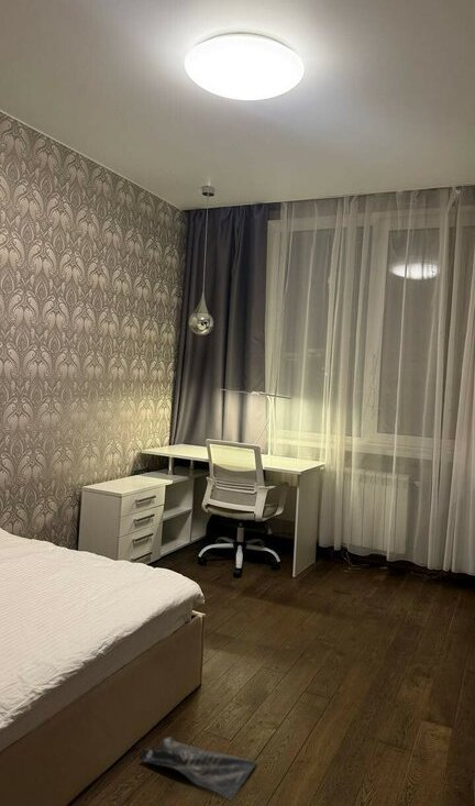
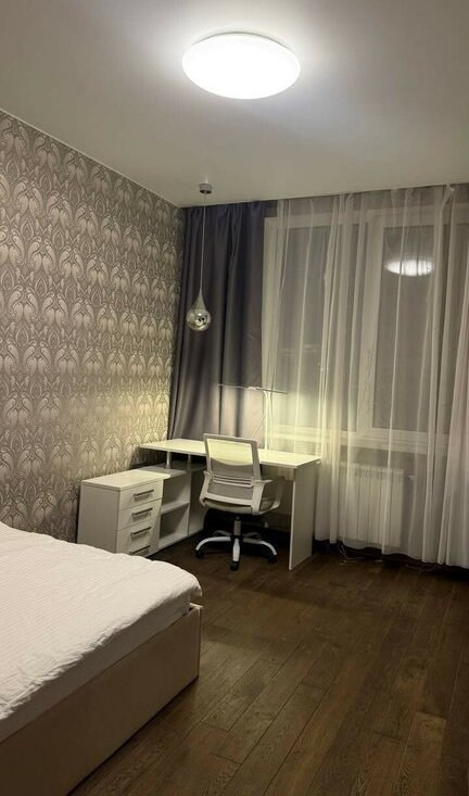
- bag (198, 758)
